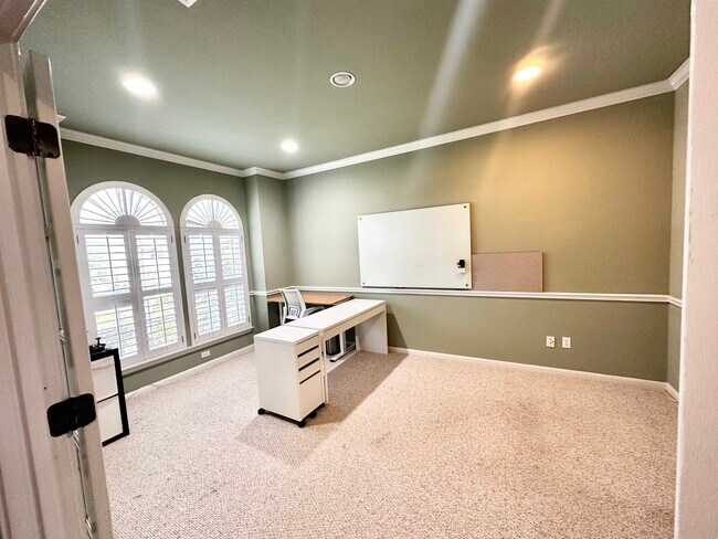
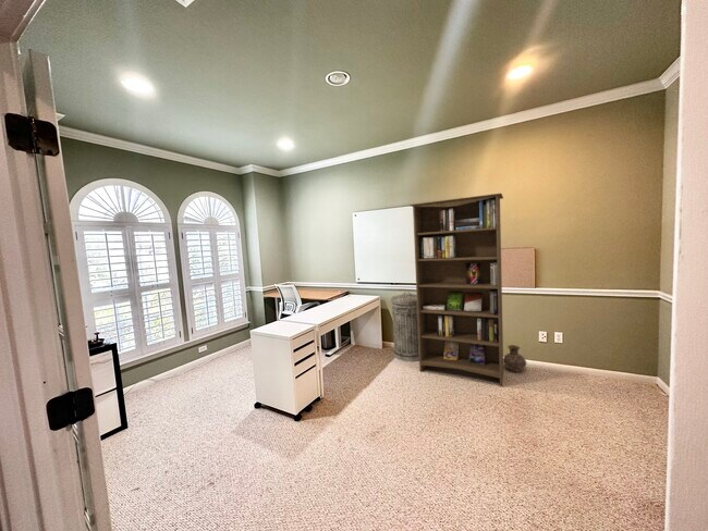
+ ceramic jug (514, 358)
+ bookcase (457, 288)
+ trash can (407, 323)
